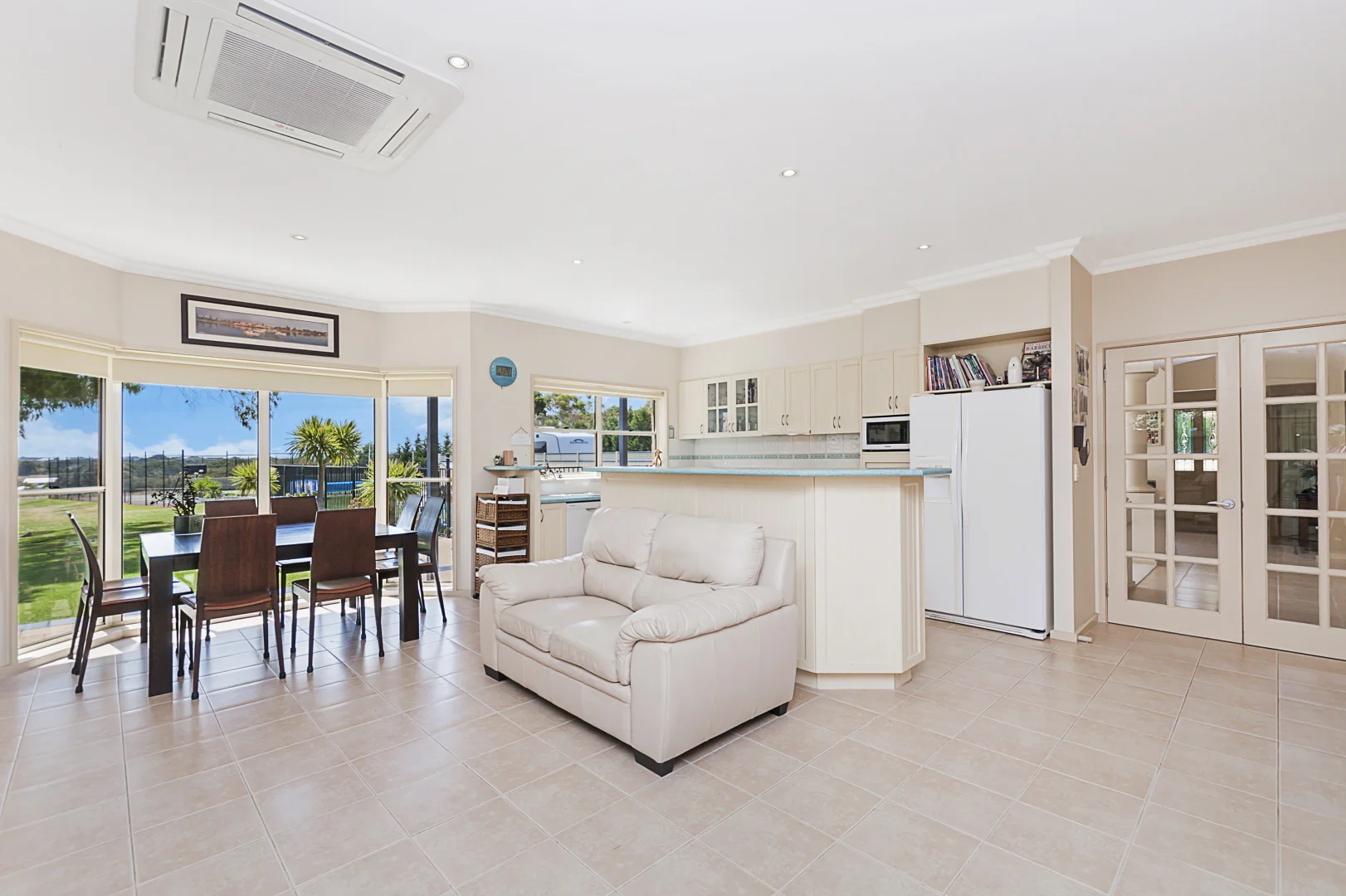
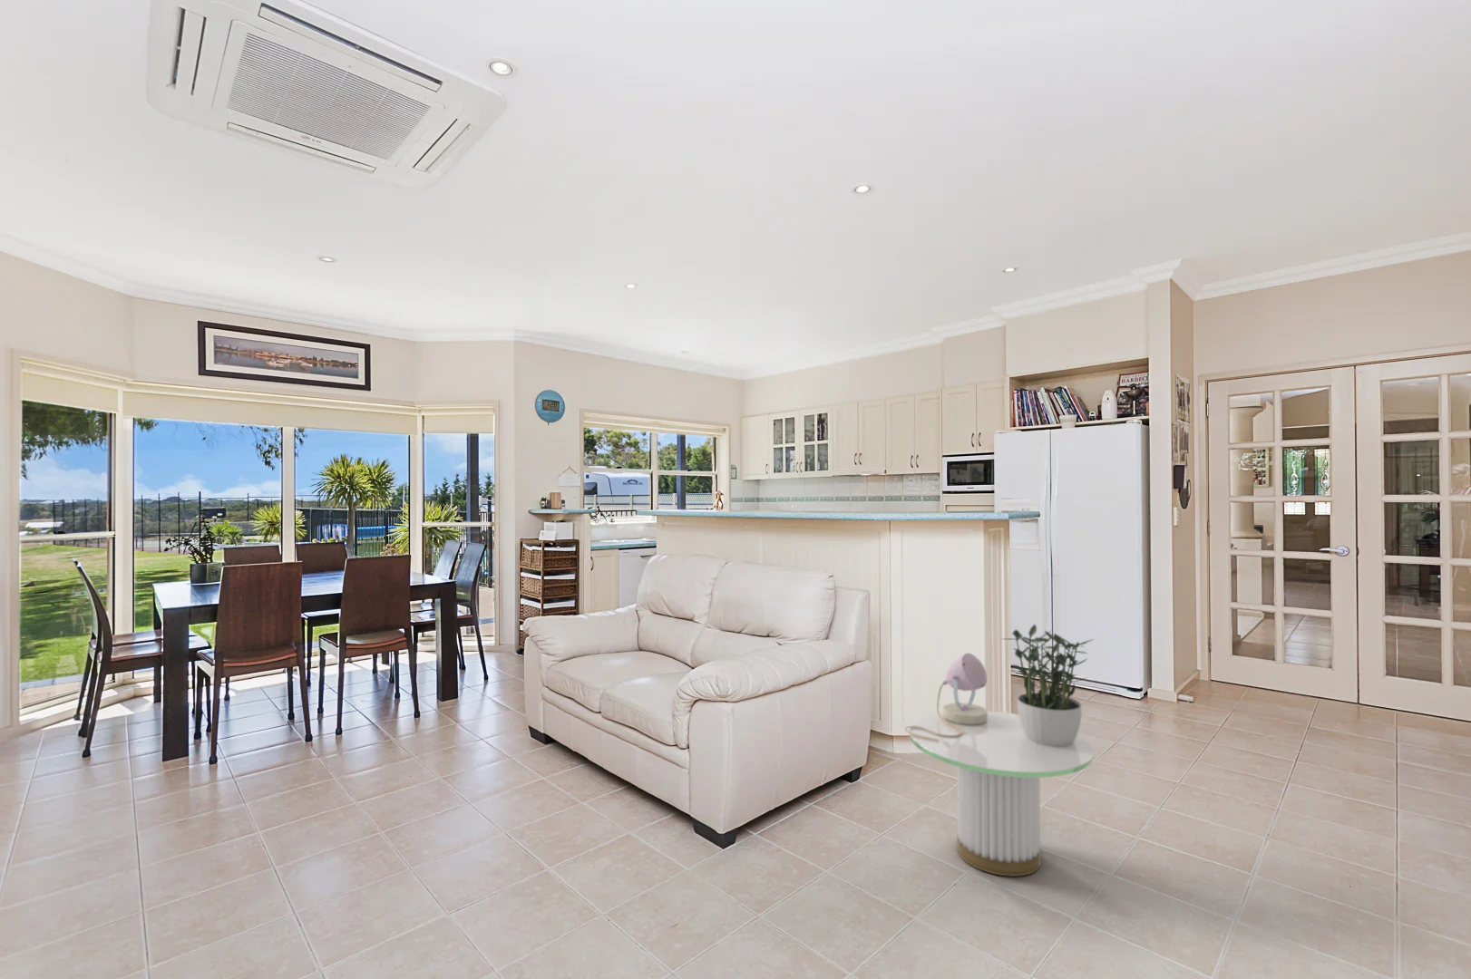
+ table lamp (941, 689)
+ potted plant (1046, 679)
+ side table (998, 795)
